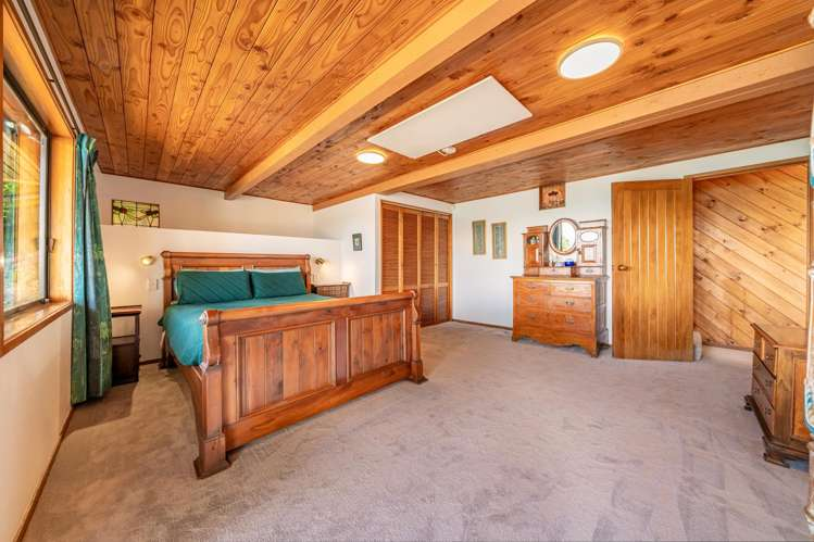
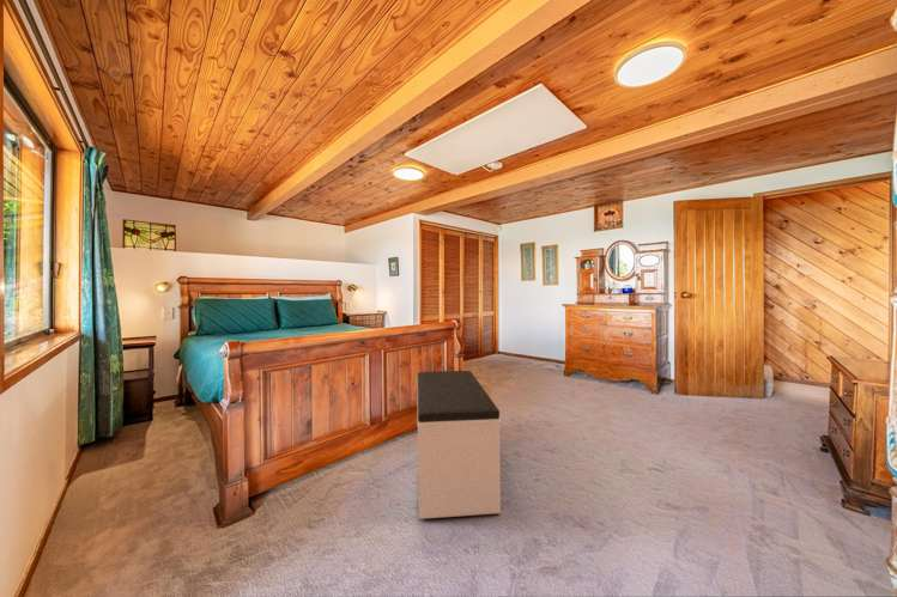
+ bench (450, 427)
